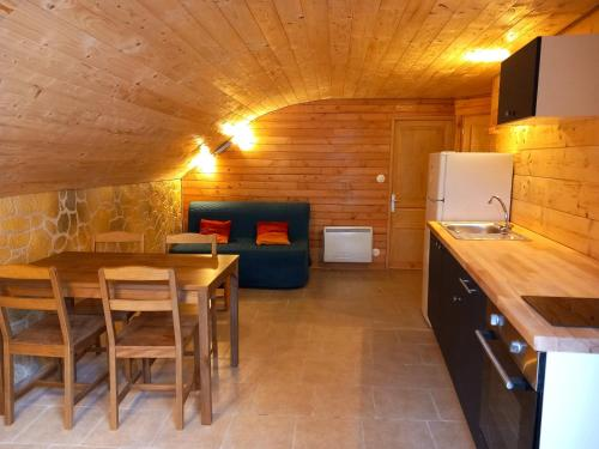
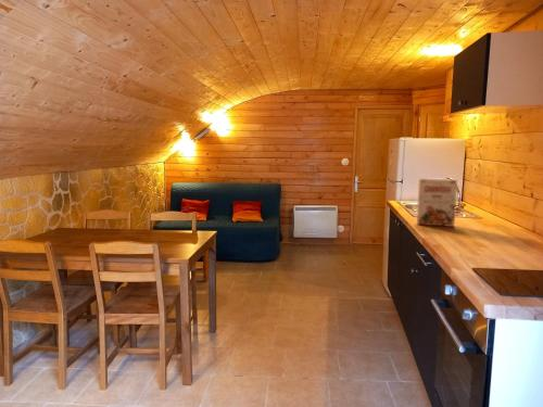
+ cereal box (435, 202)
